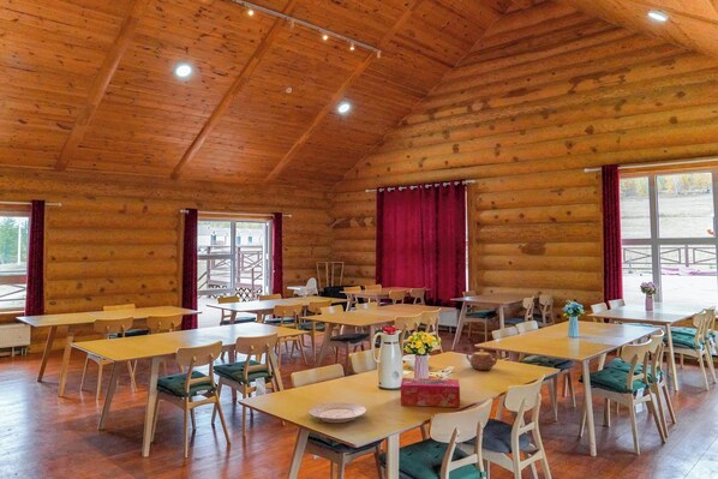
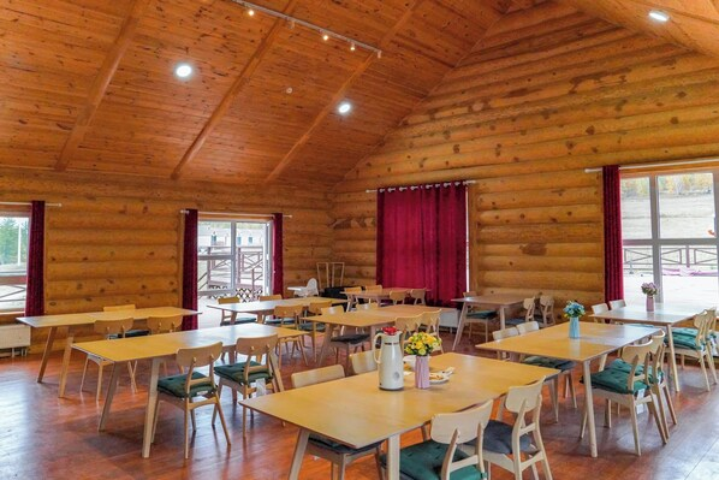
- tissue box (430, 391)
- plate (337, 413)
- teapot (483, 359)
